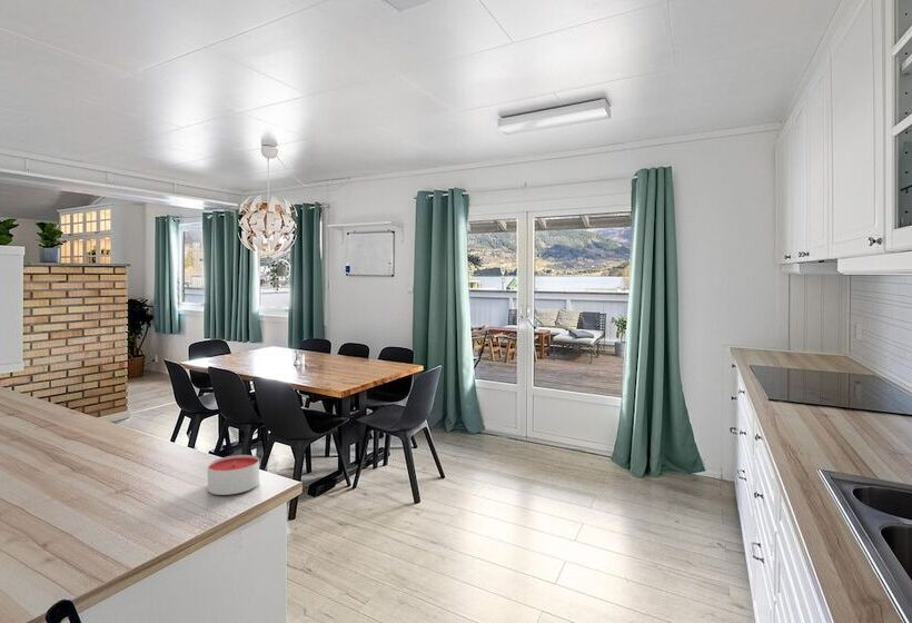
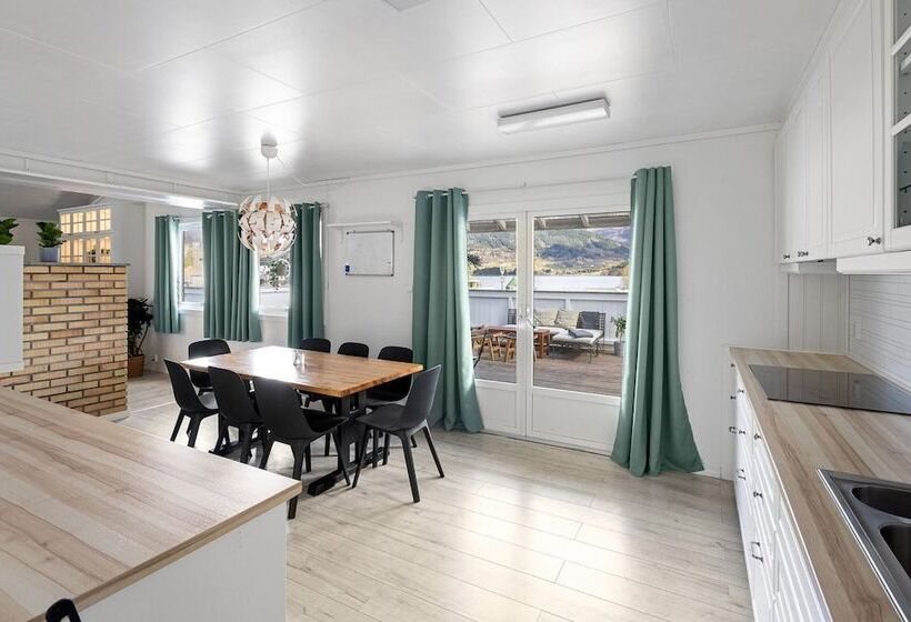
- candle (234, 473)
